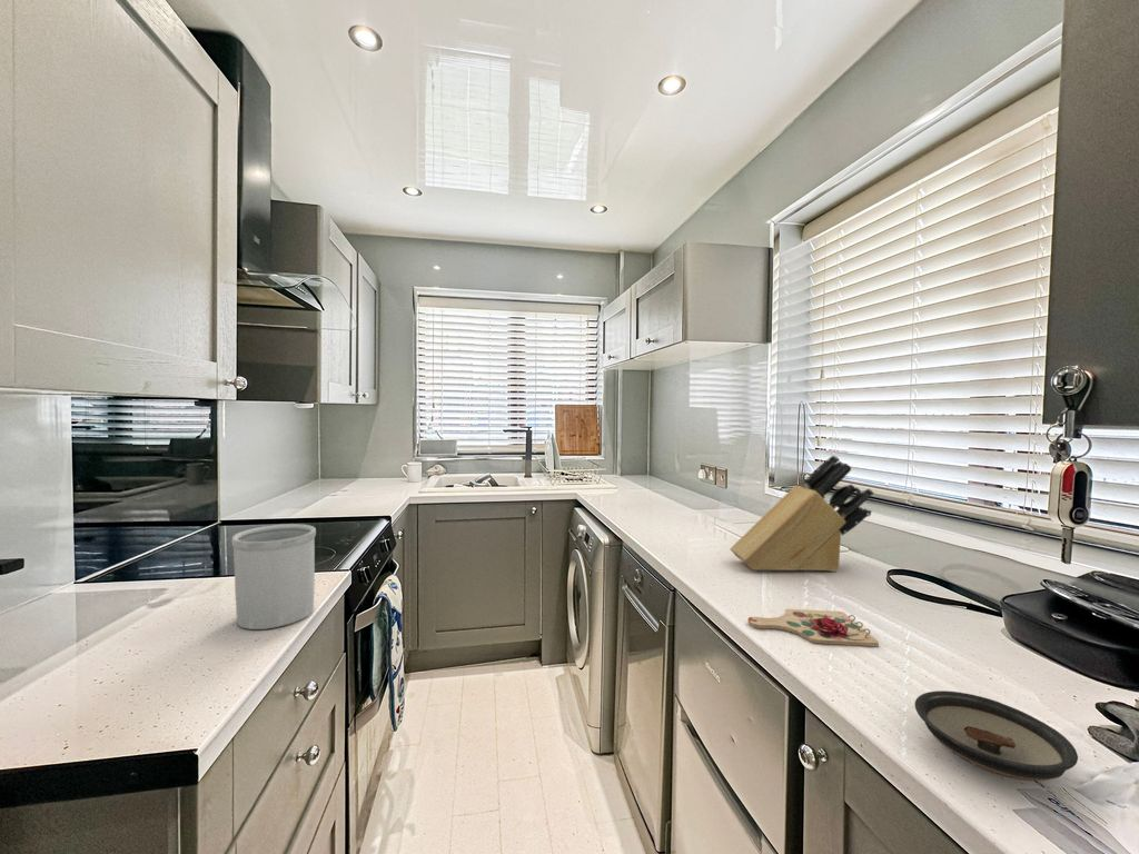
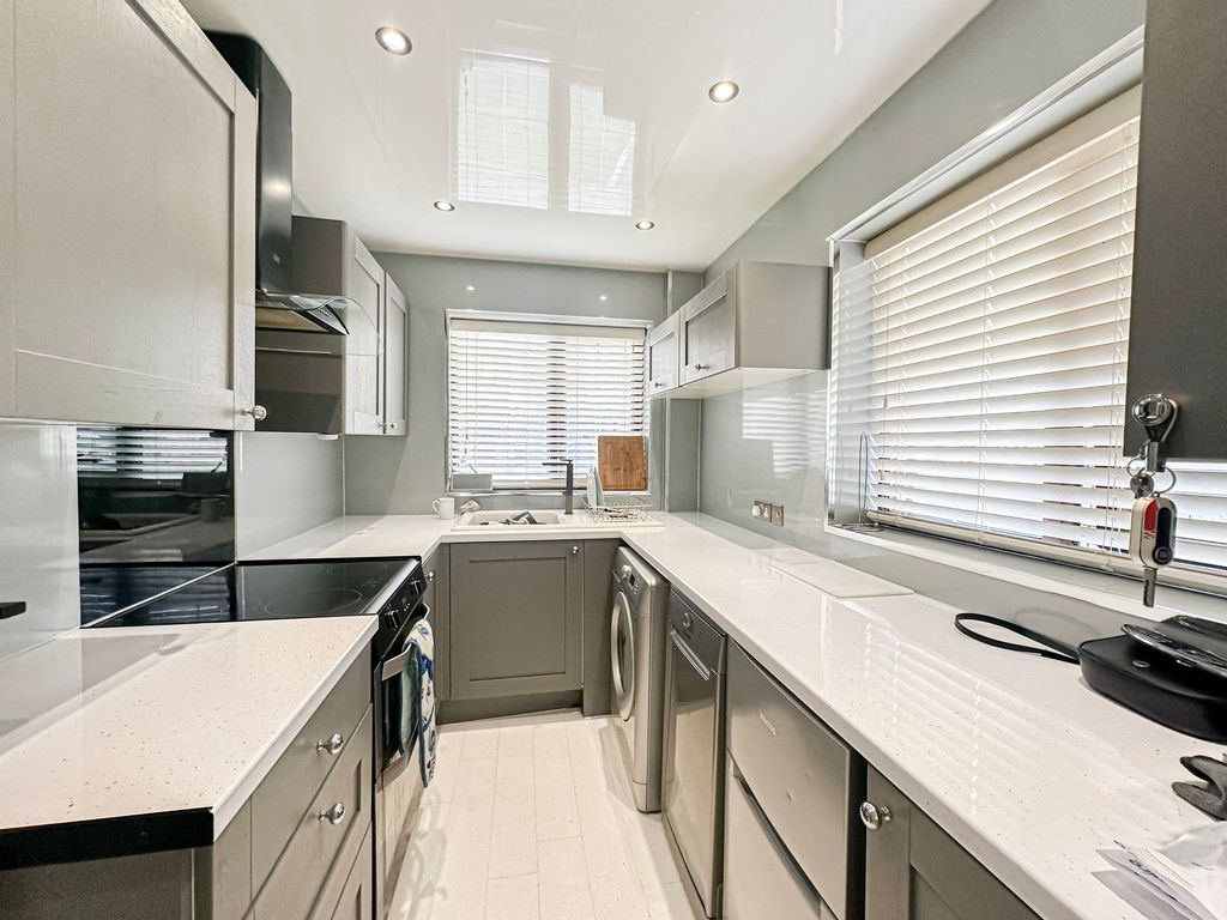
- cutting board (803, 619)
- utensil holder (275, 574)
- knife block (800, 510)
- saucer (989, 738)
